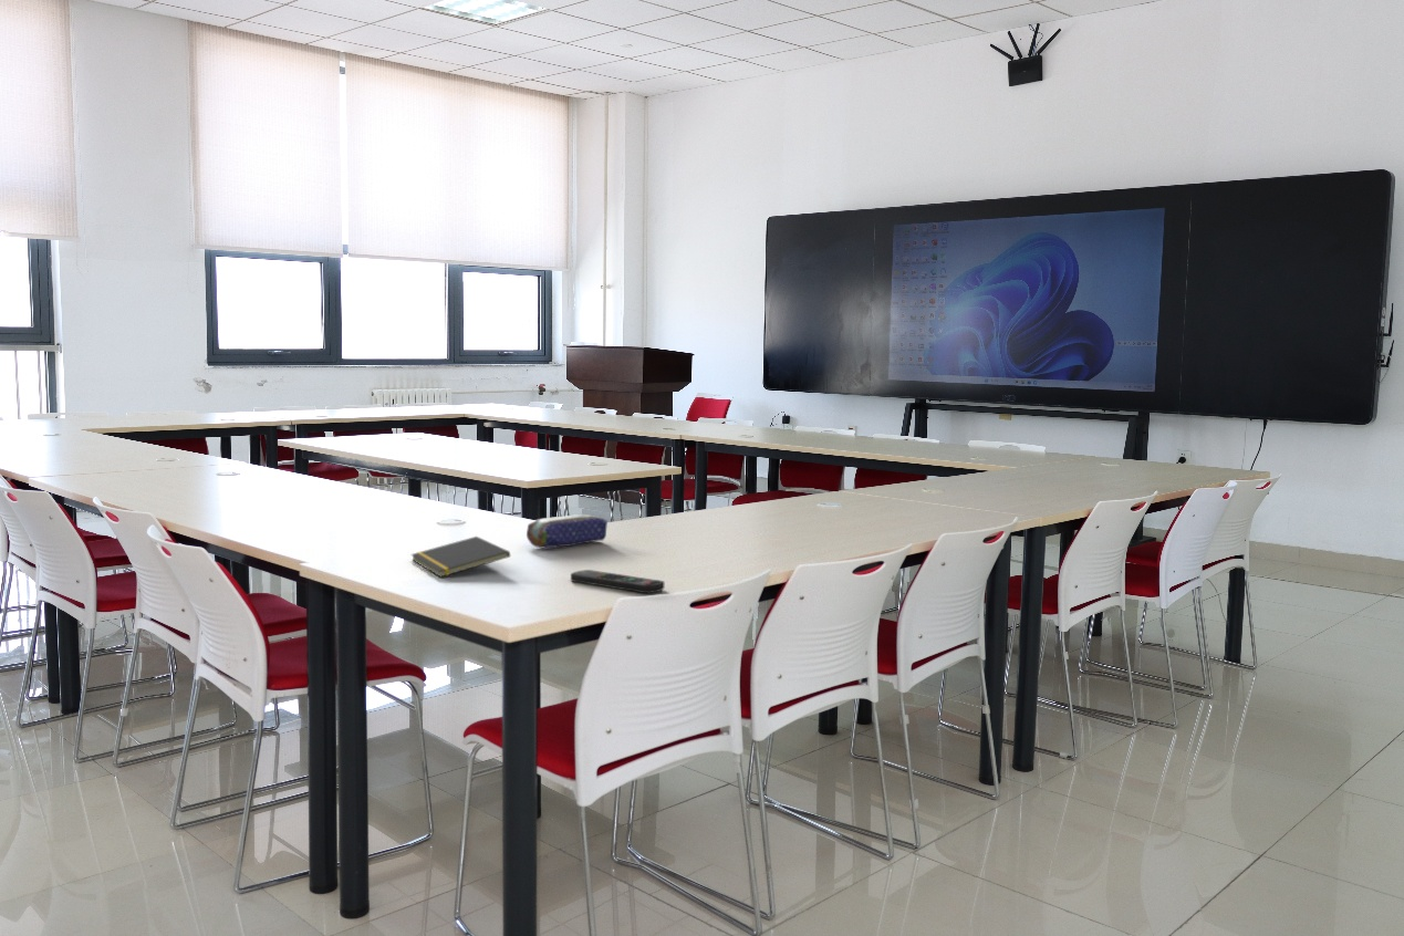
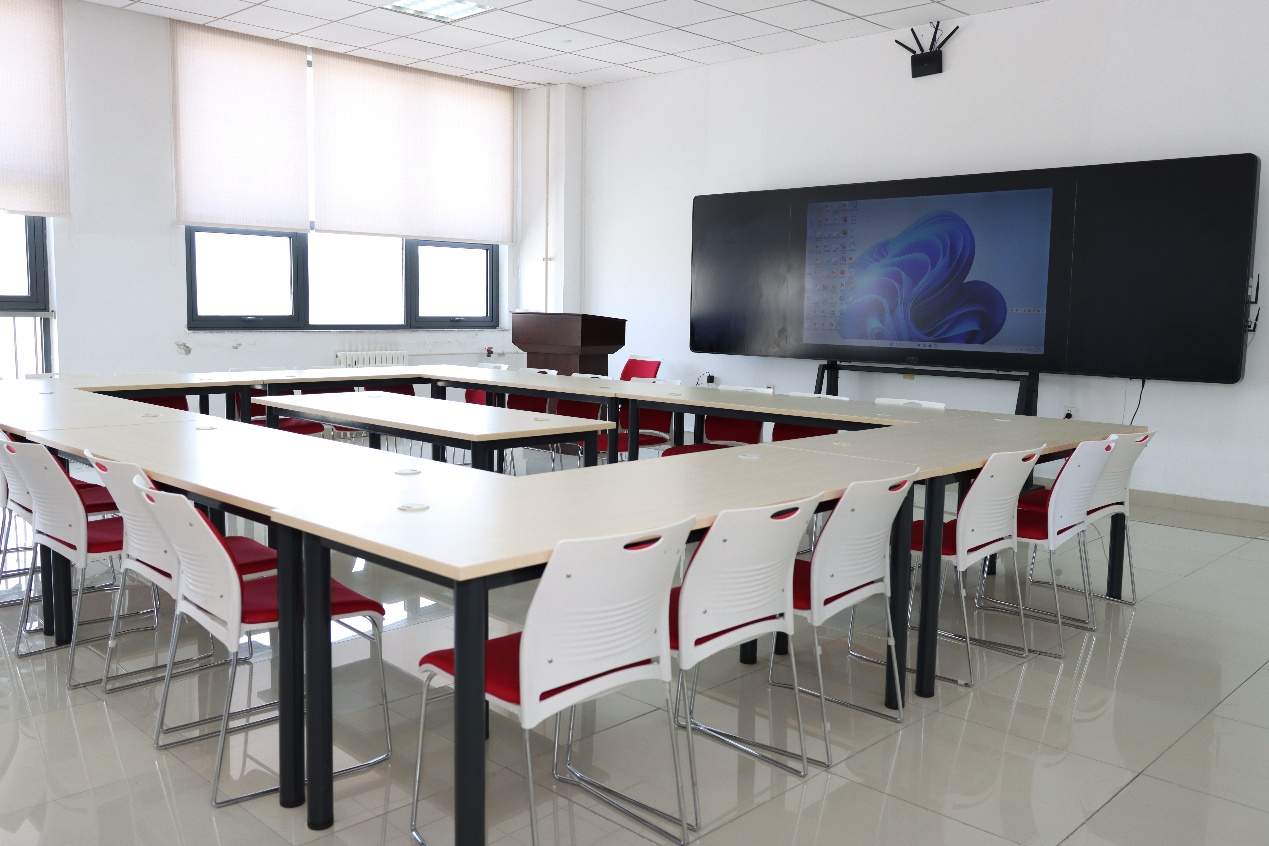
- remote control (616, 580)
- pencil case (566, 530)
- notepad (459, 555)
